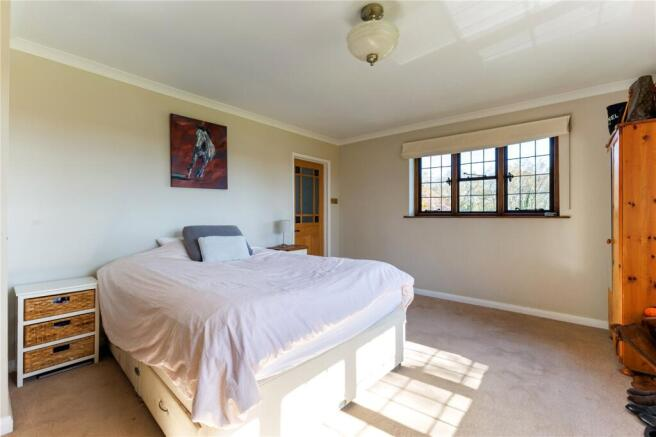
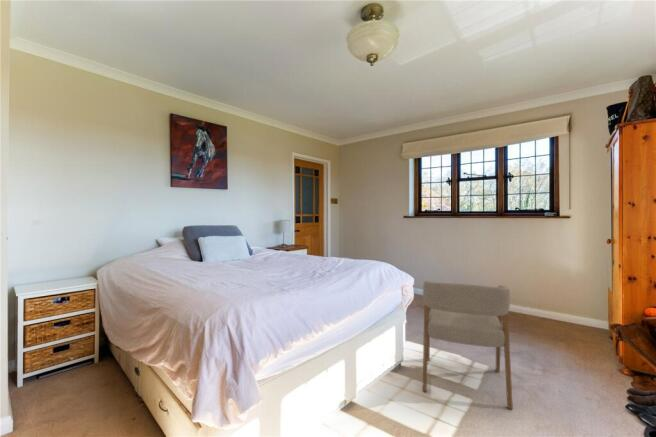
+ armchair (463, 329)
